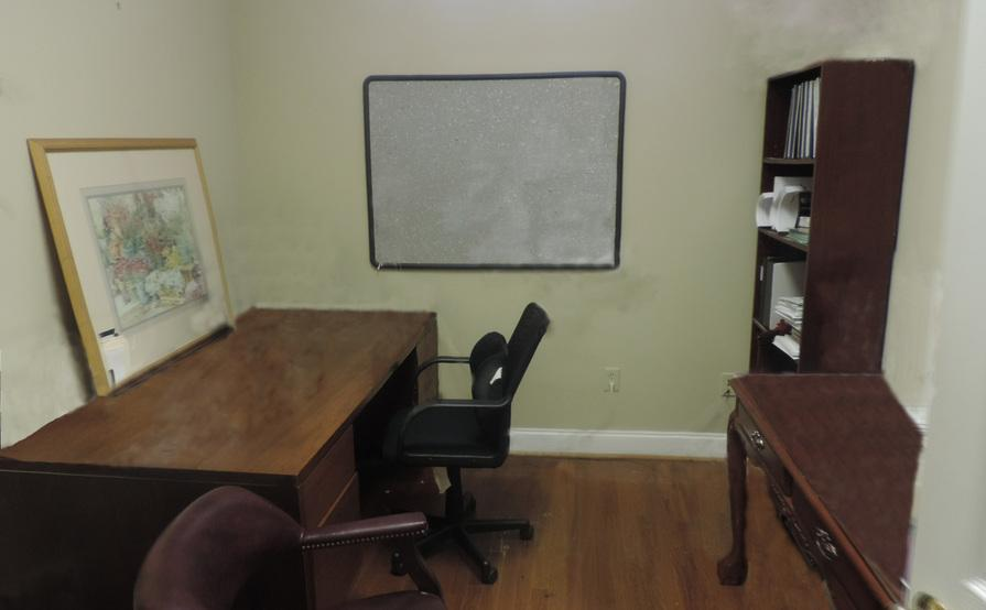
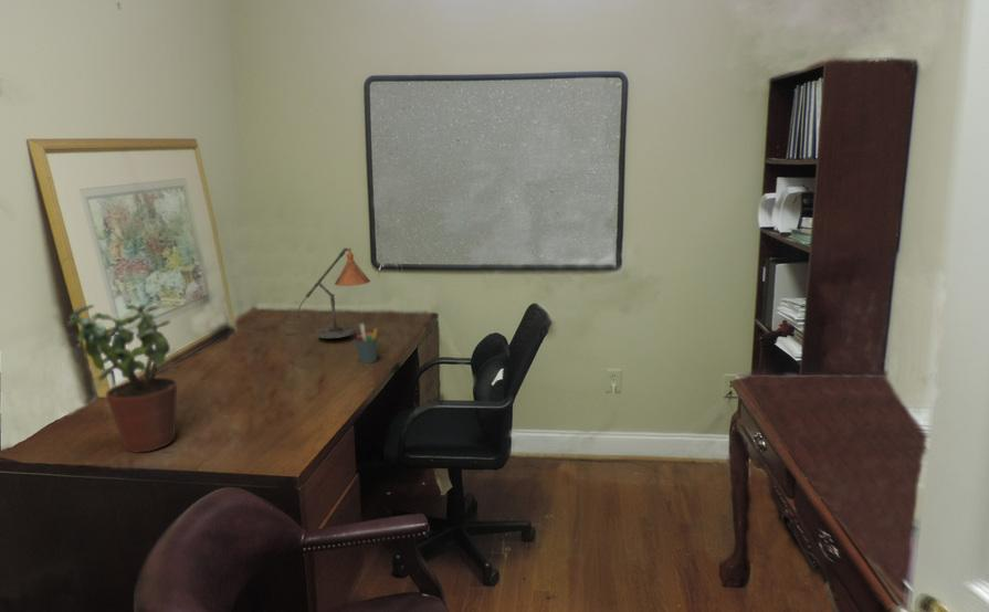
+ potted plant (135, 370)
+ desk lamp (306, 294)
+ pen holder (367, 344)
